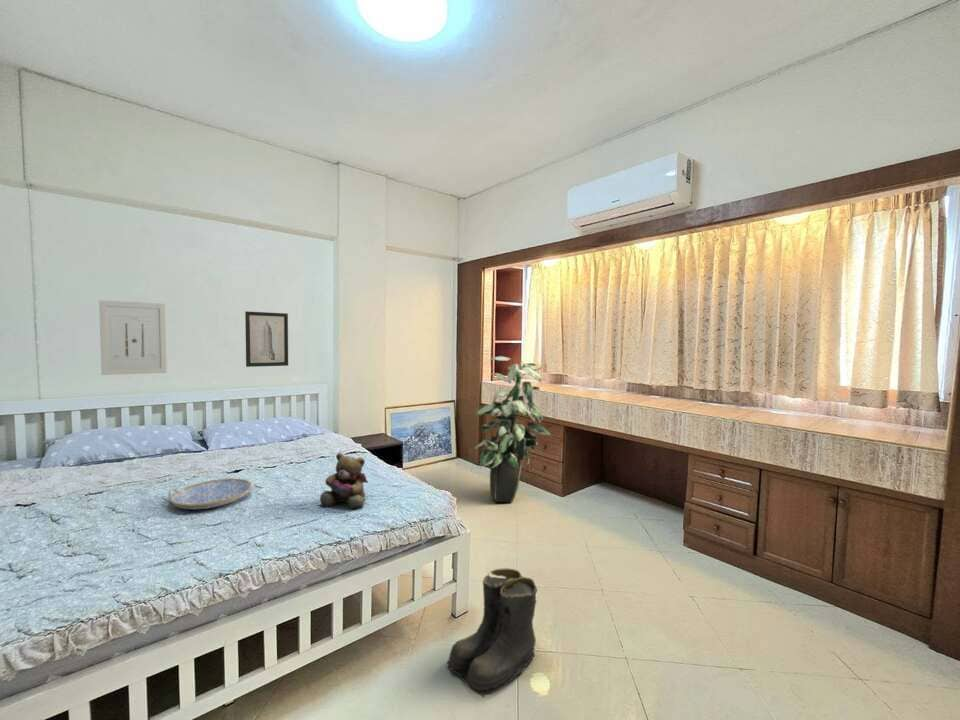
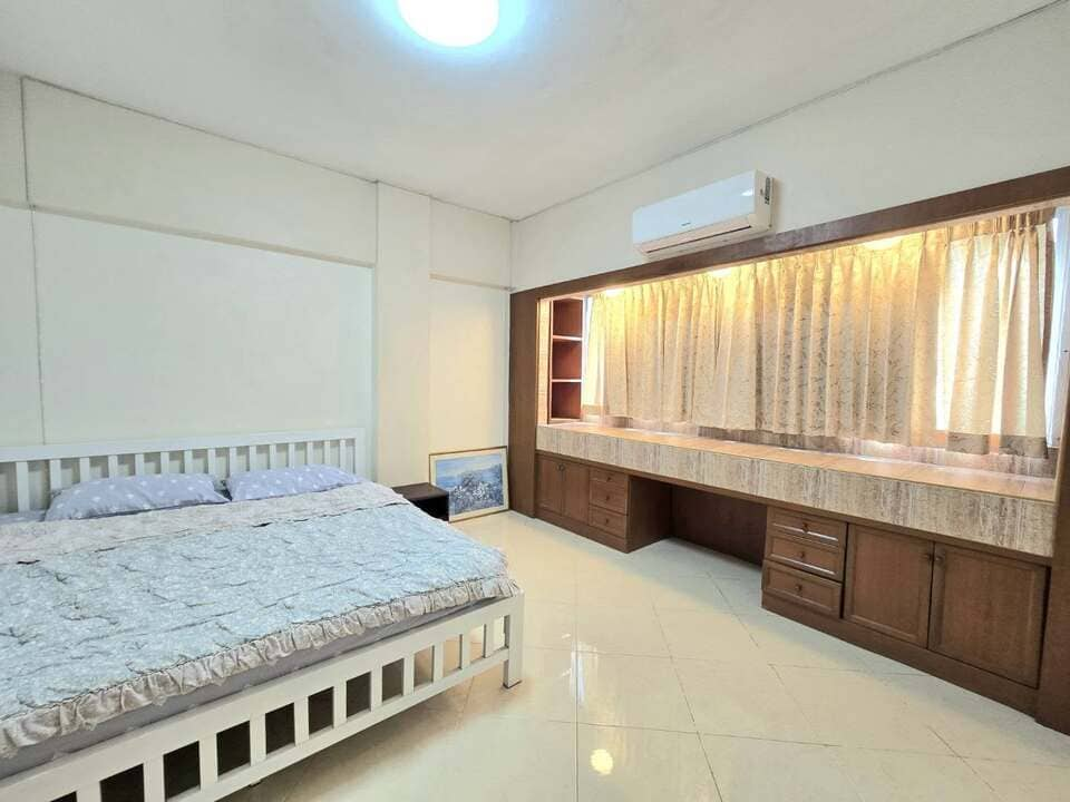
- wall art (267, 339)
- serving tray (213, 492)
- indoor plant (508, 427)
- boots (494, 624)
- teddy bear (345, 478)
- wall art (134, 338)
